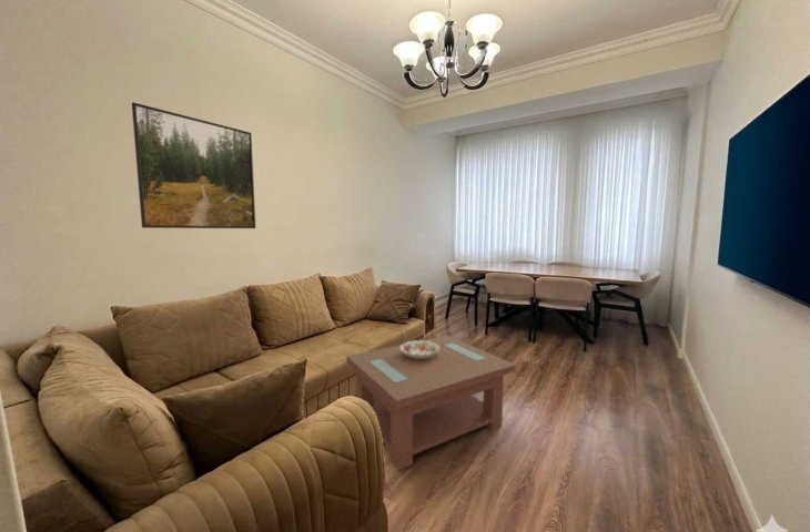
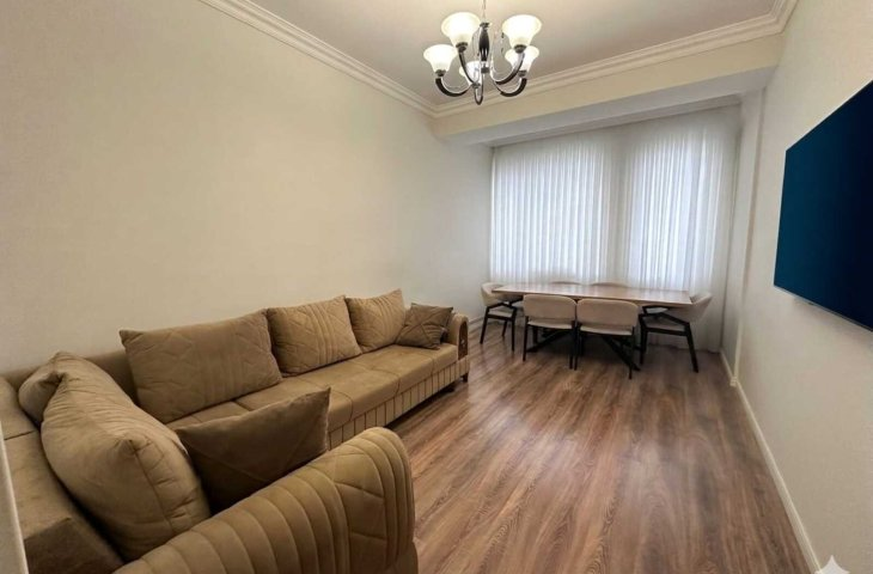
- coffee table (427, 391)
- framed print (202, 174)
- decorative bowl (419, 350)
